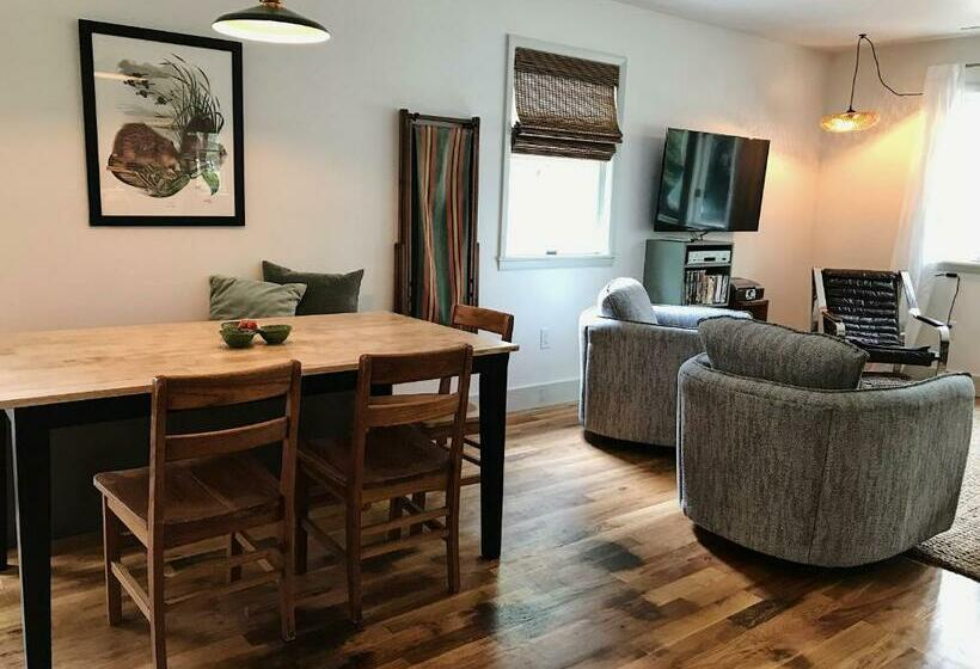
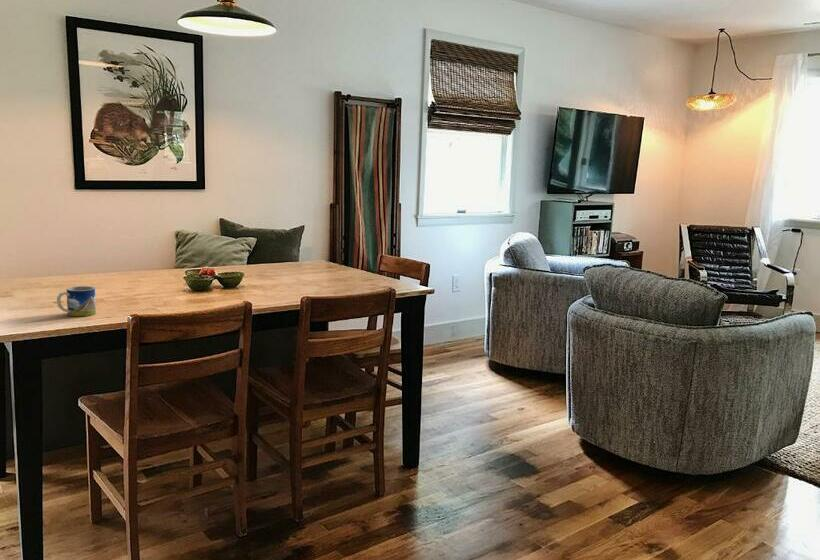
+ mug (75, 301)
